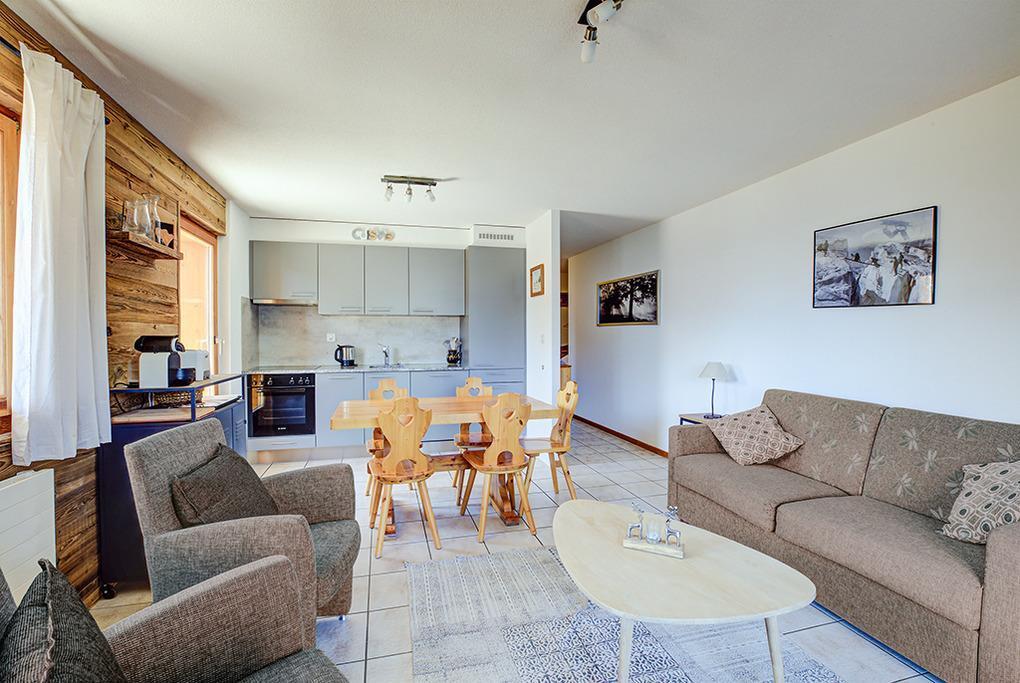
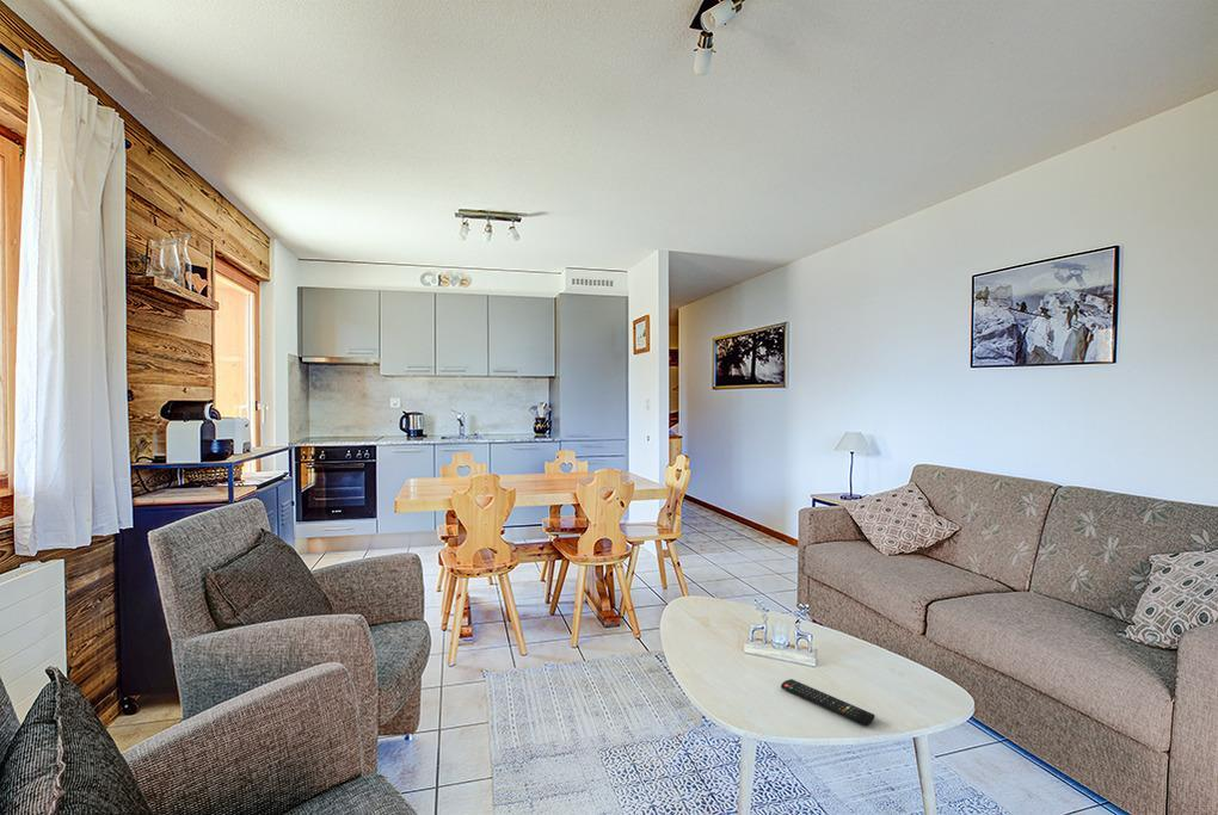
+ remote control (824, 700)
